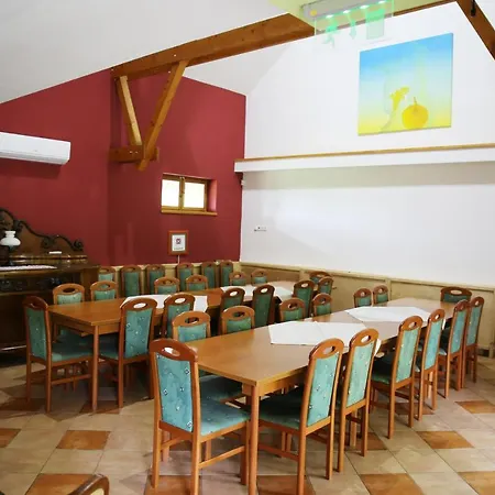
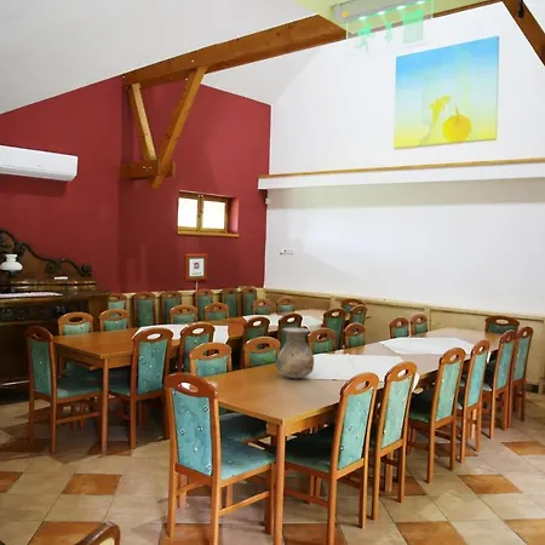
+ vase (296, 352)
